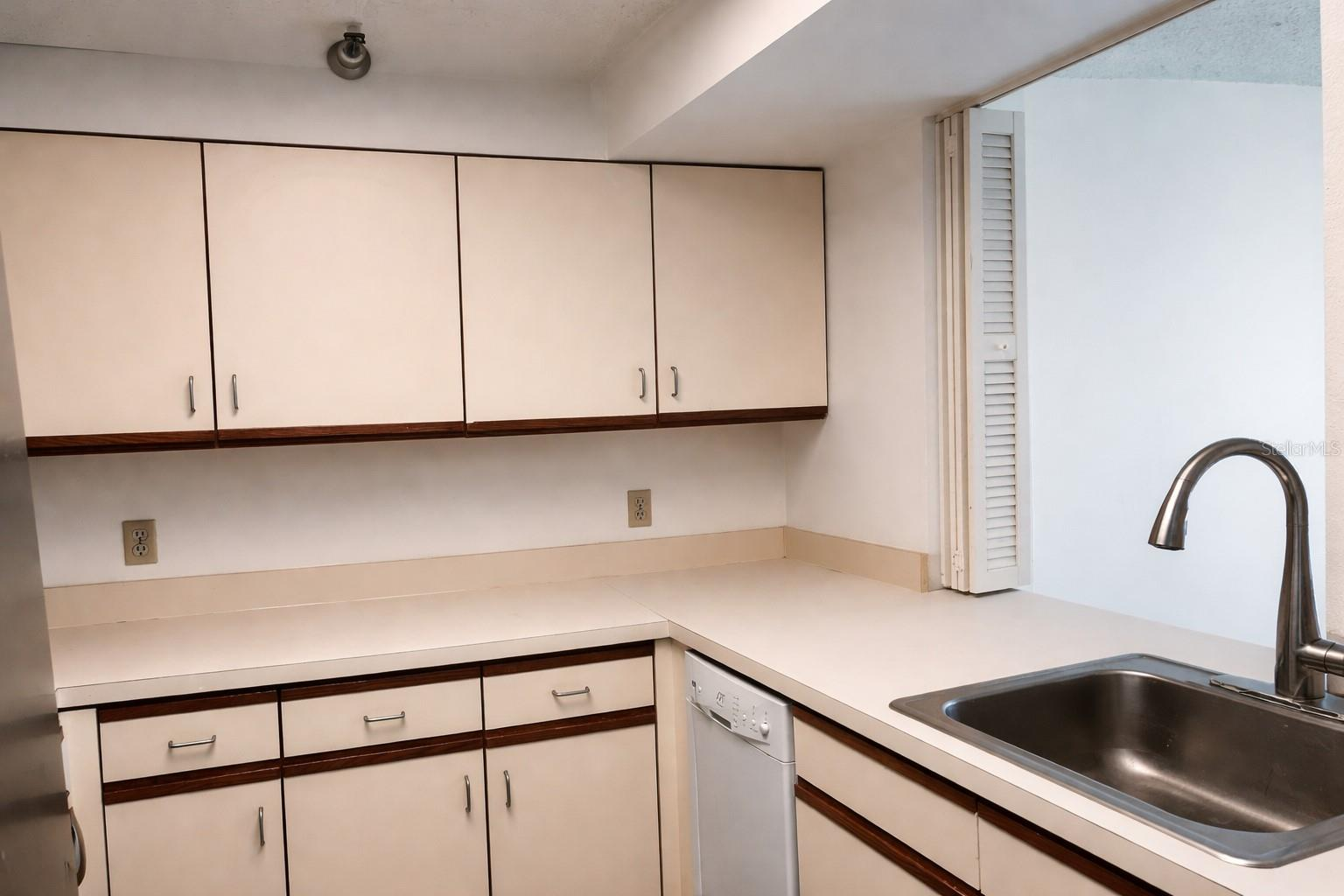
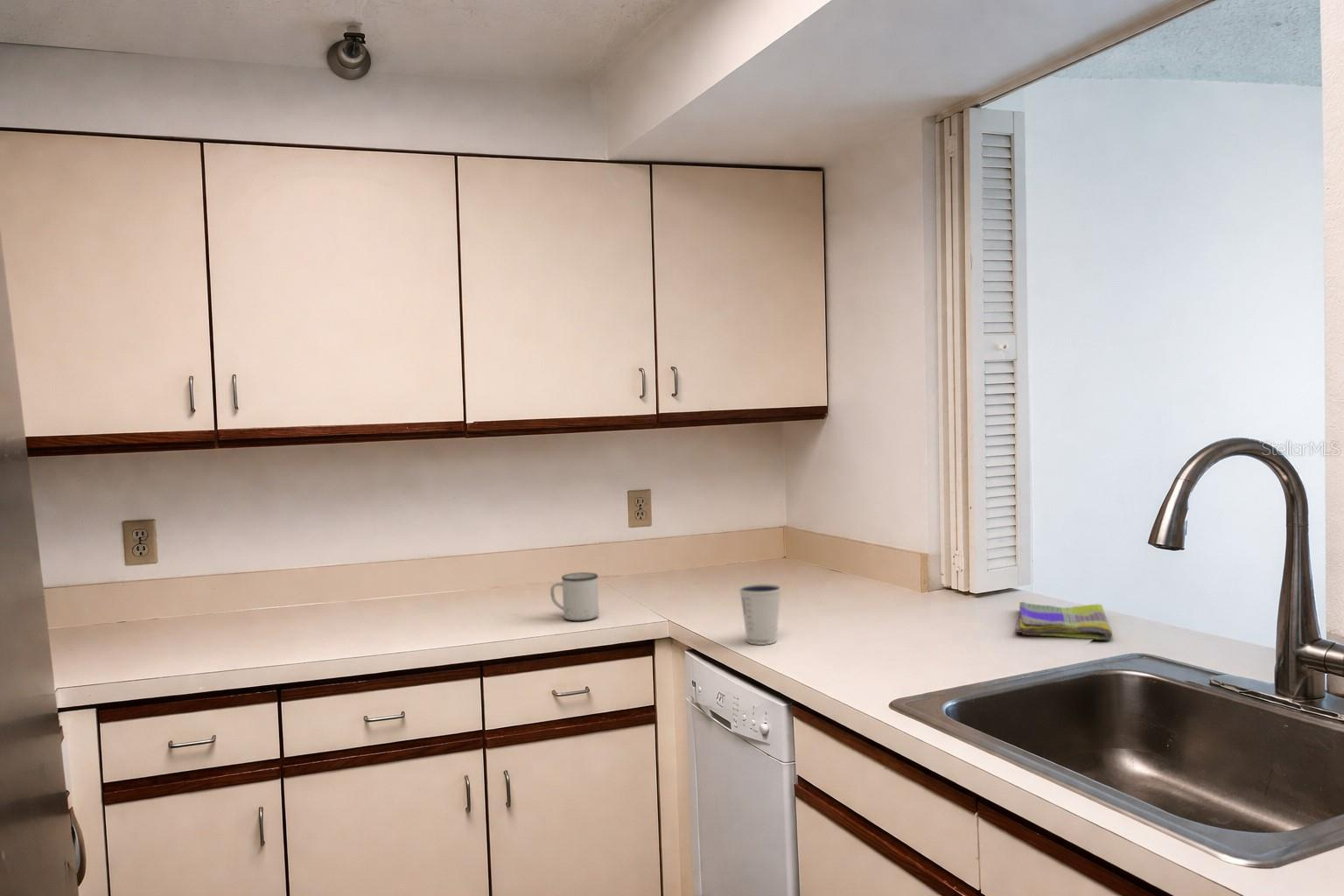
+ dixie cup (760, 614)
+ mug (573, 596)
+ dish towel (1062, 619)
